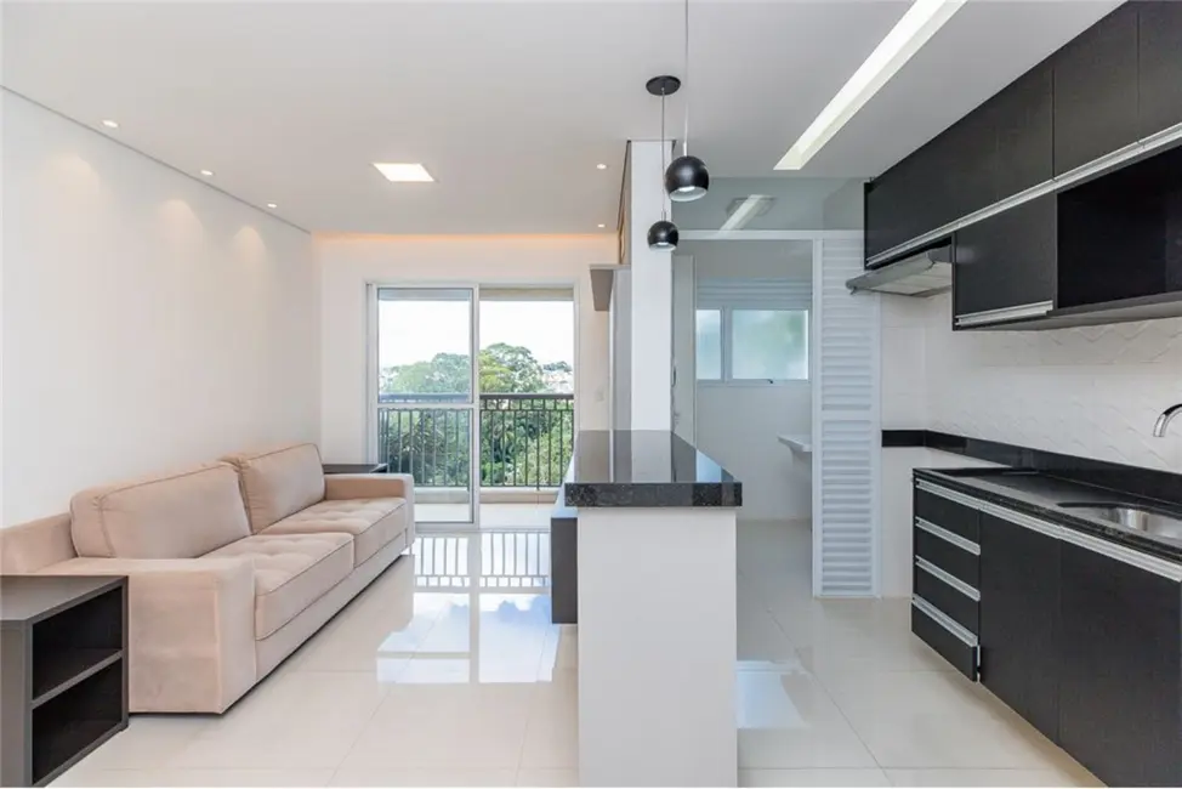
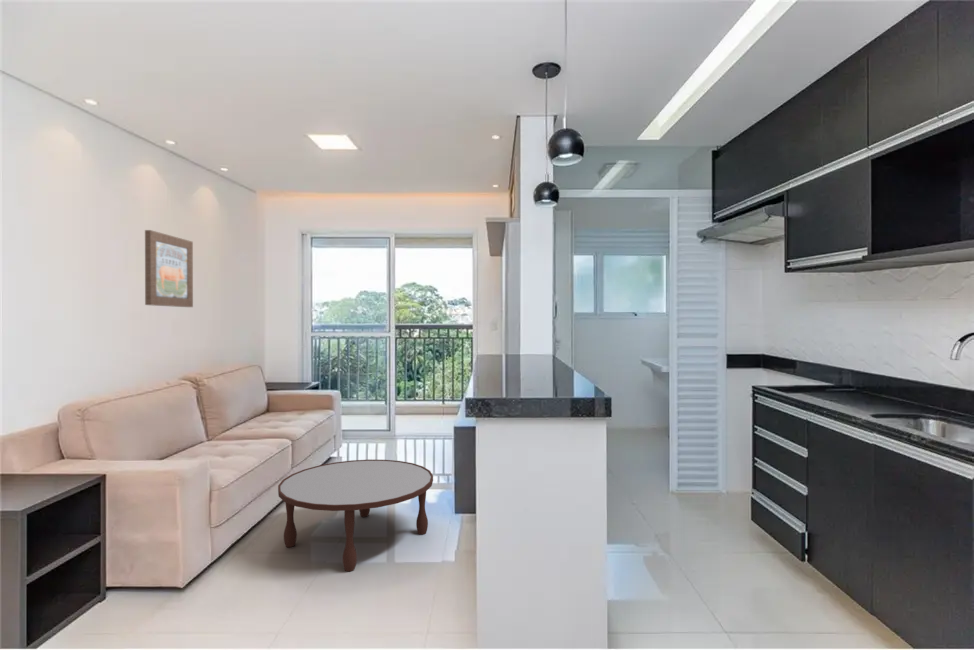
+ wall art (170, 271)
+ coffee table (358, 509)
